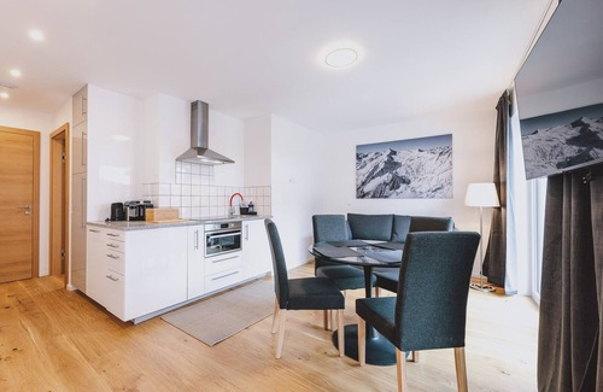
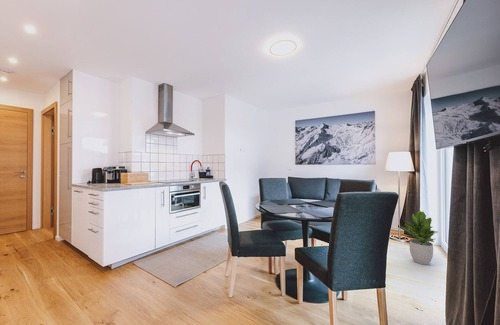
+ potted plant (420, 235)
